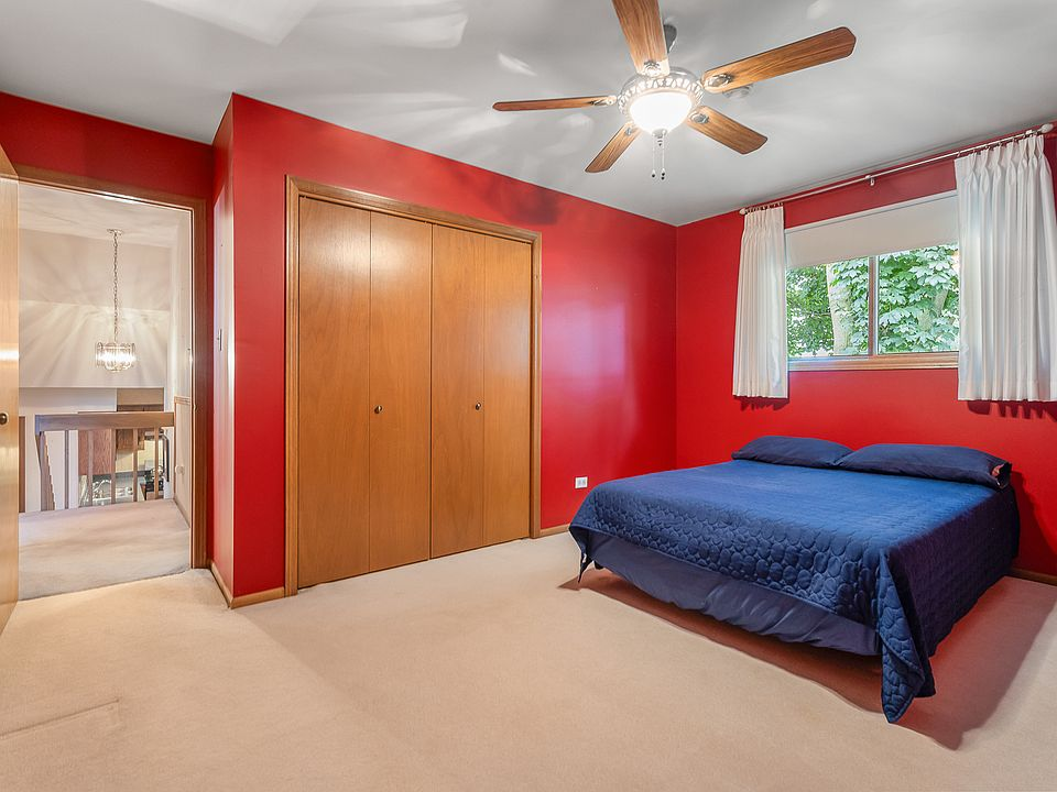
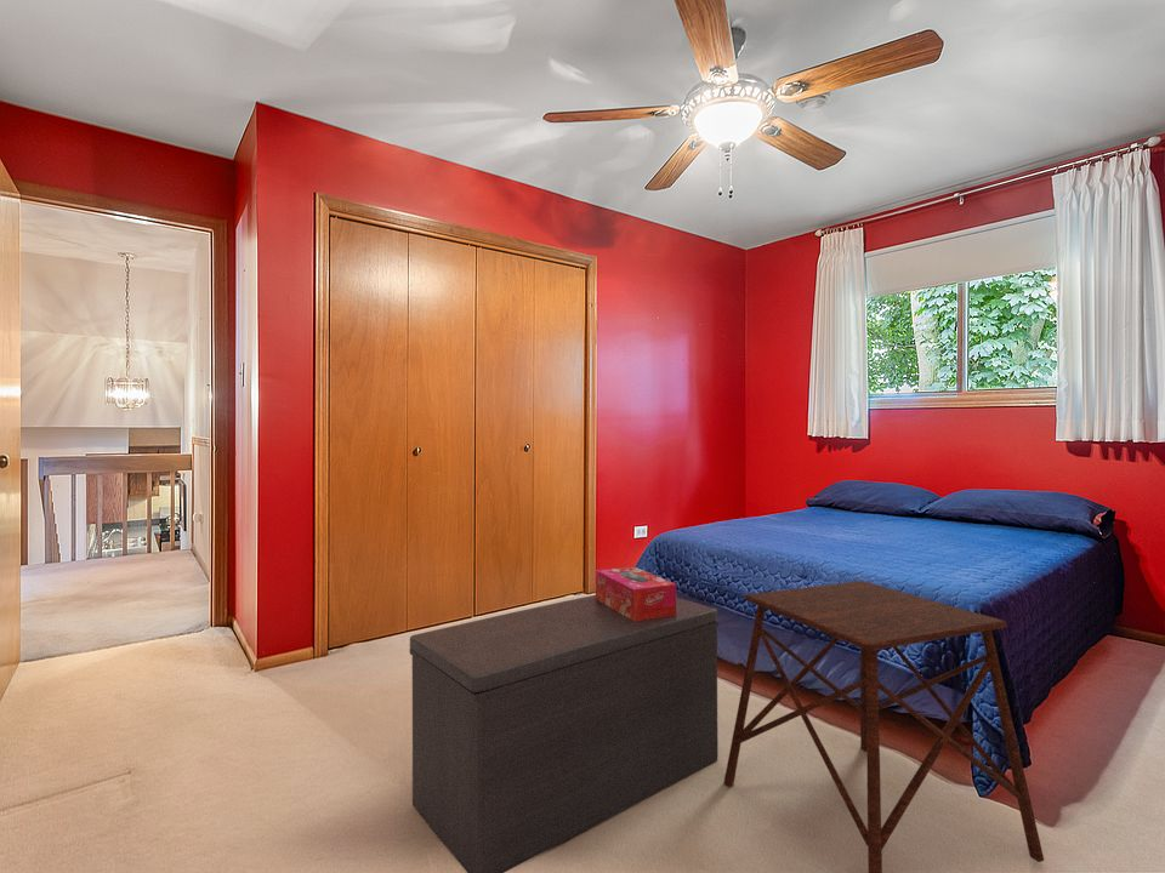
+ side table (868, 712)
+ tissue box (633, 590)
+ bench (574, 700)
